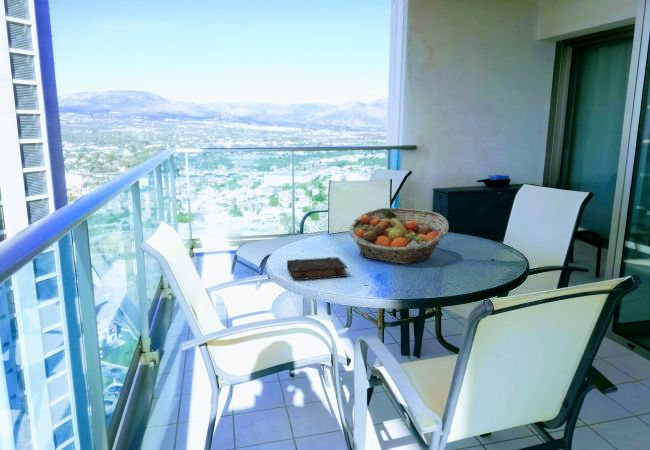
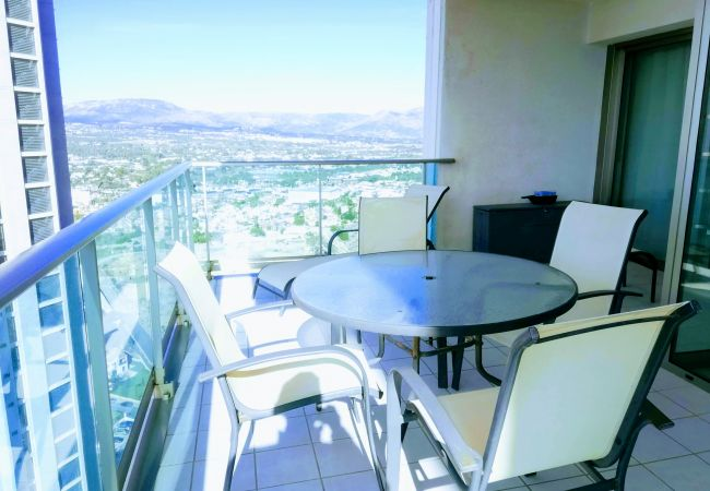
- book (316, 267)
- fruit basket (397, 234)
